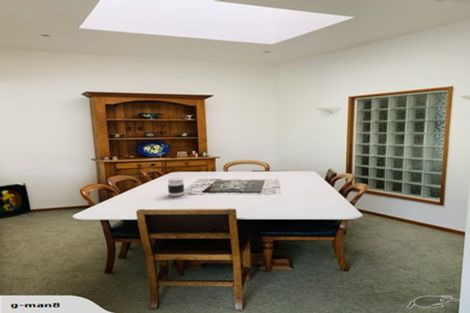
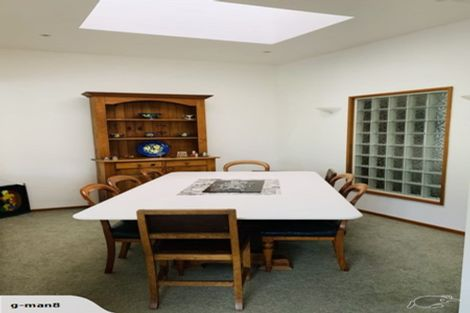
- jar (176, 186)
